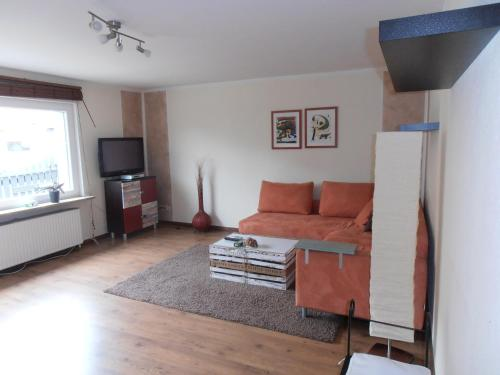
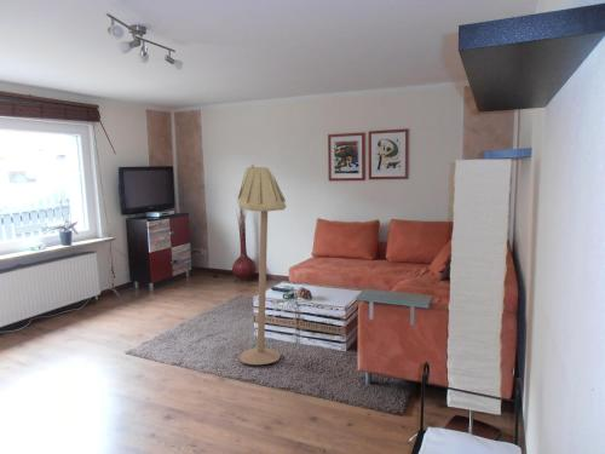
+ floor lamp (263, 260)
